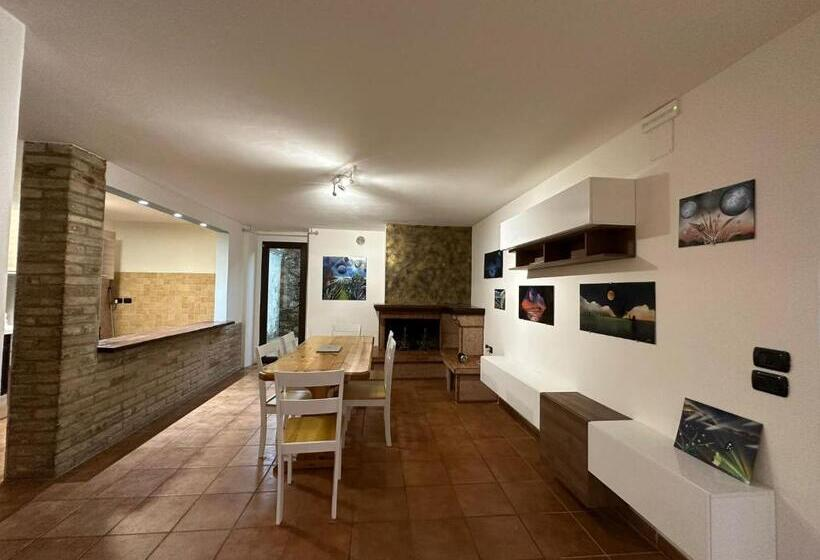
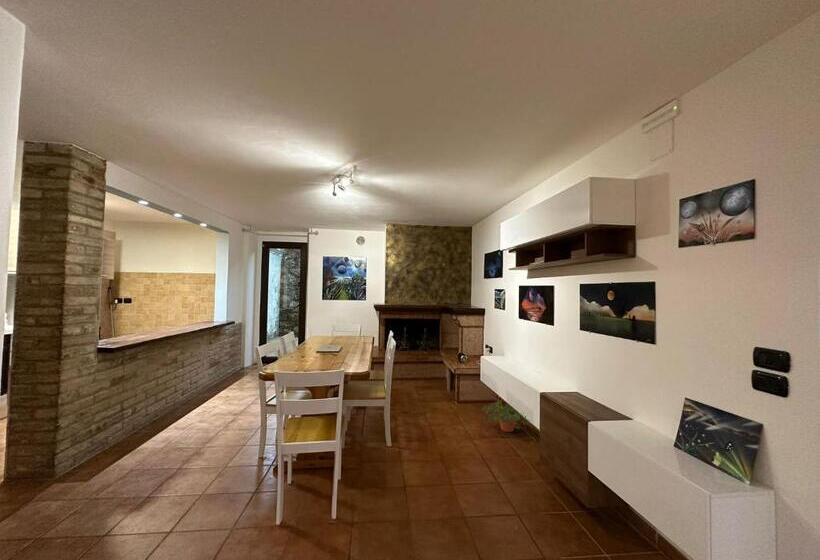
+ potted plant (510, 417)
